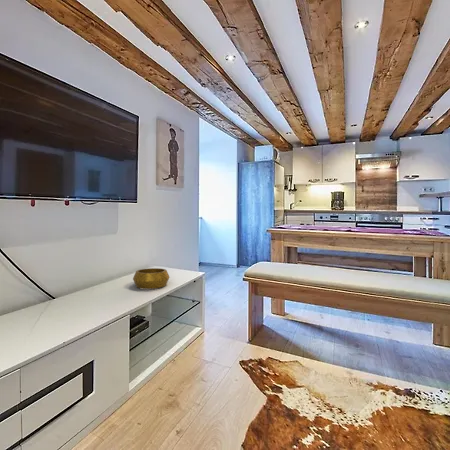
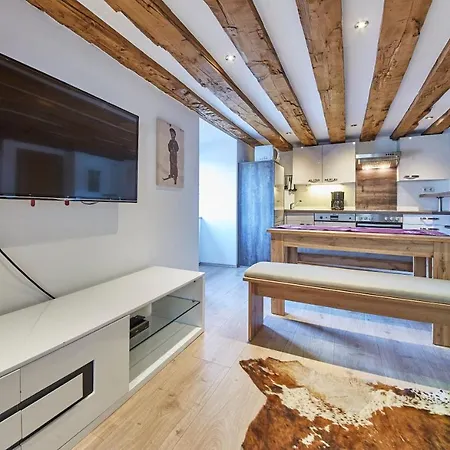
- decorative bowl (151, 278)
